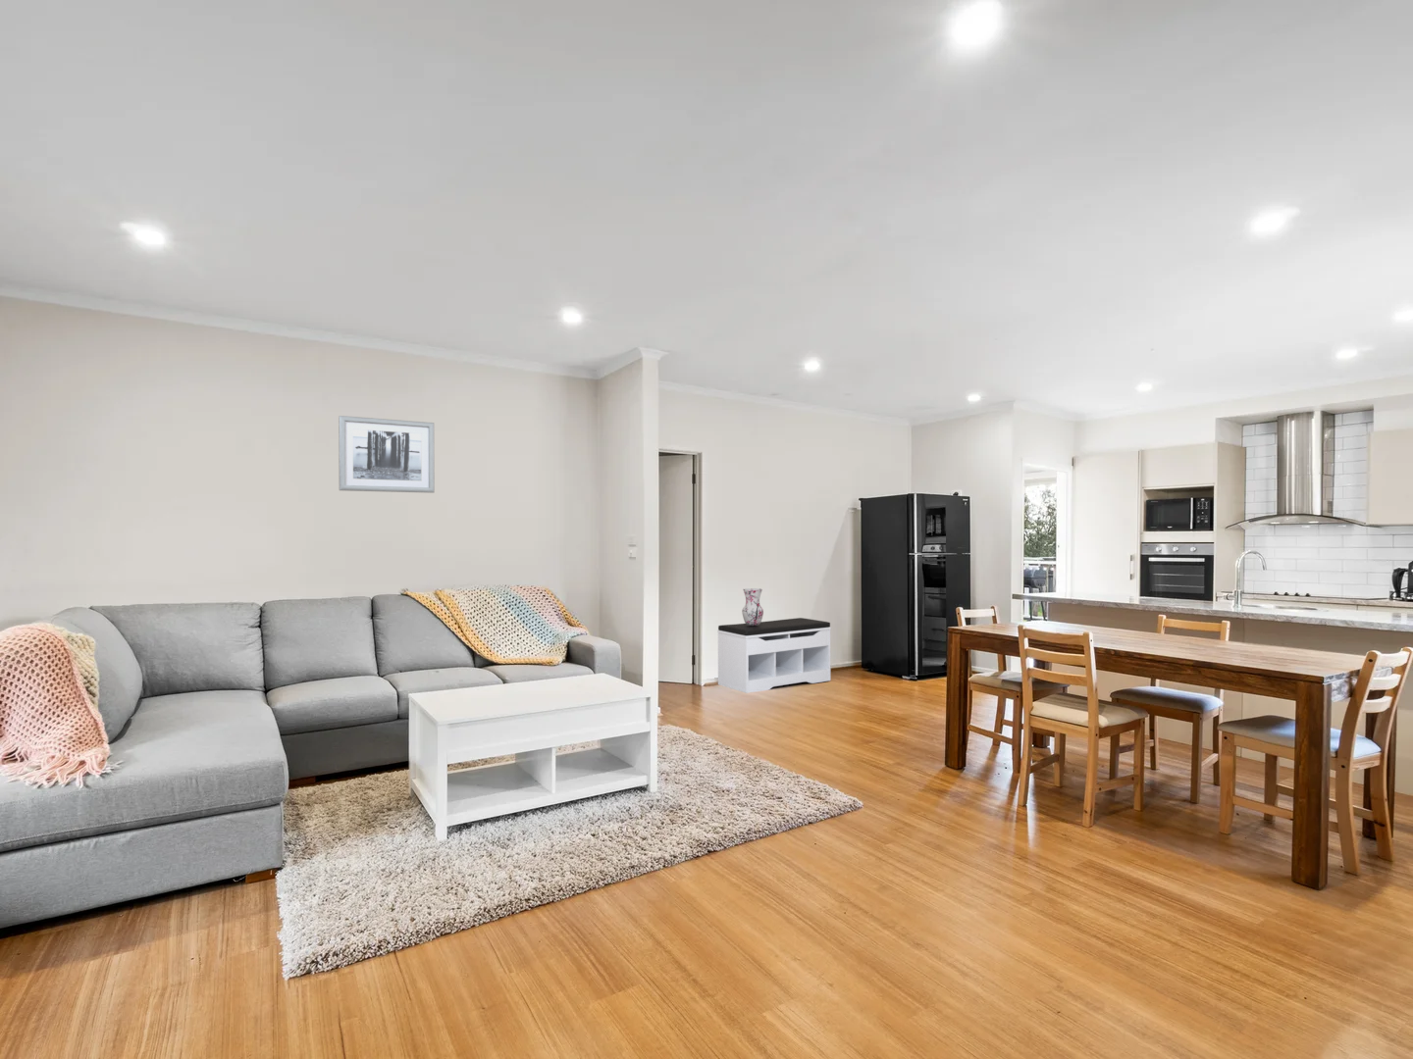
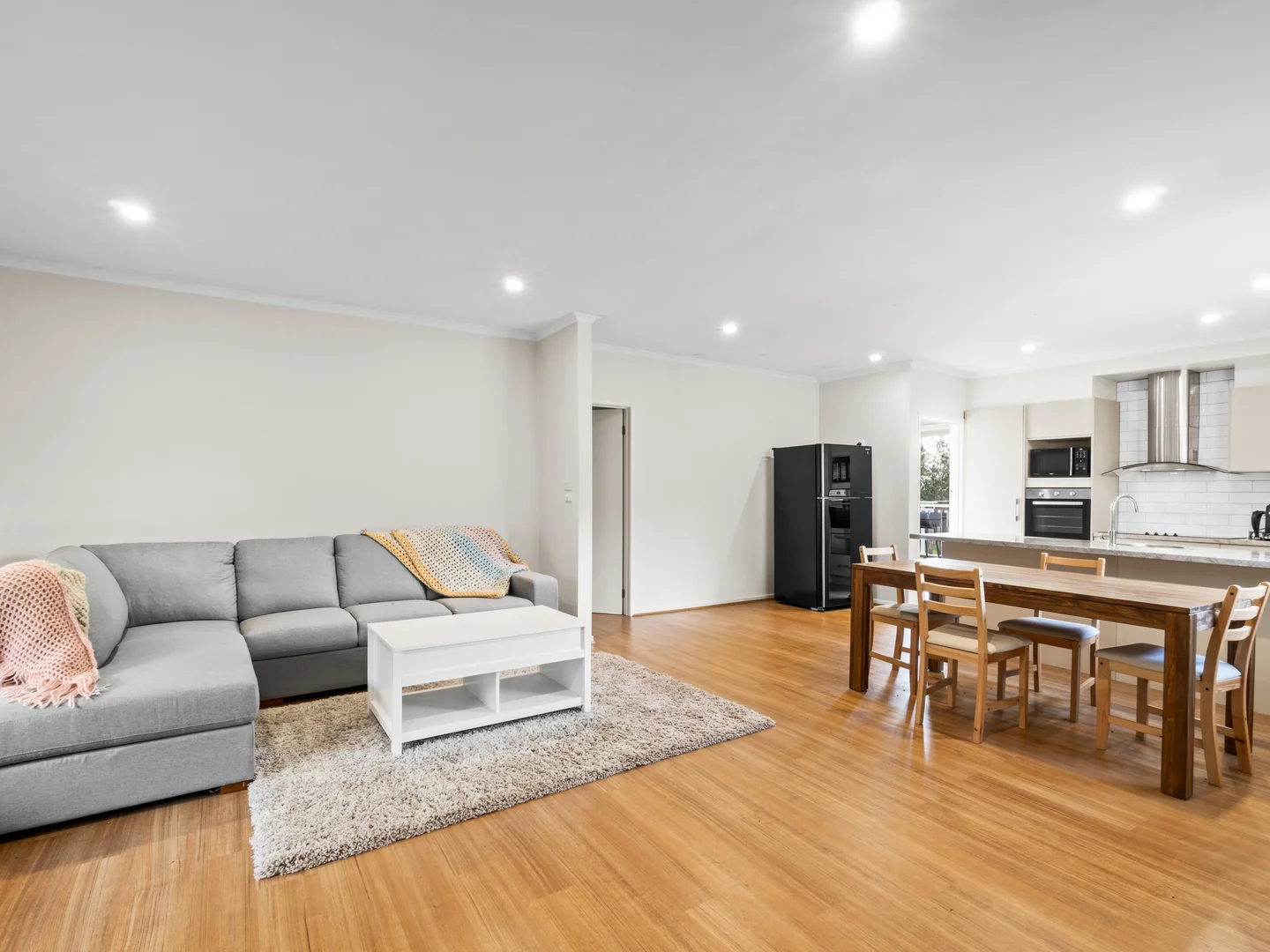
- vase (752, 607)
- wall art (387, 455)
- bench (774, 653)
